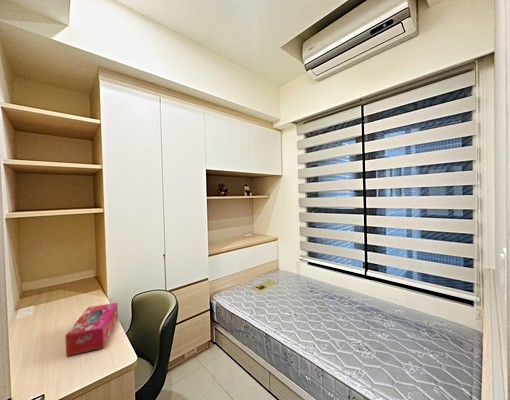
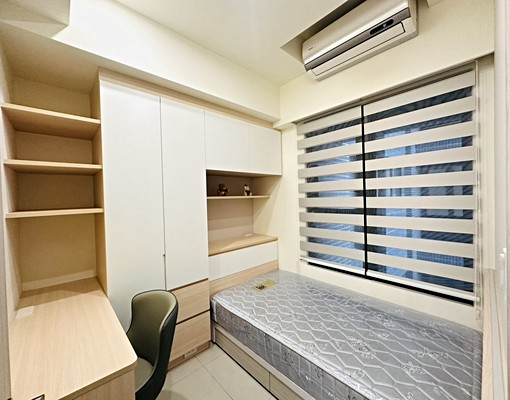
- tissue box (95, 325)
